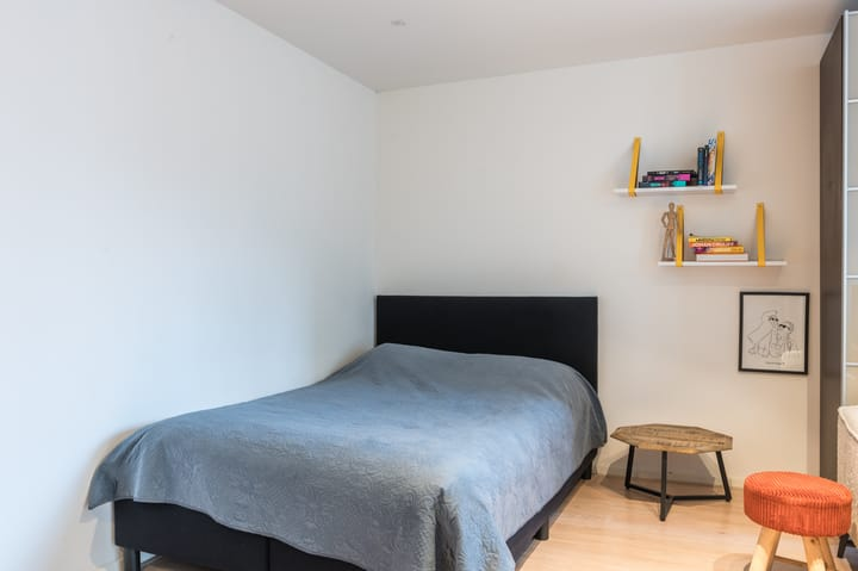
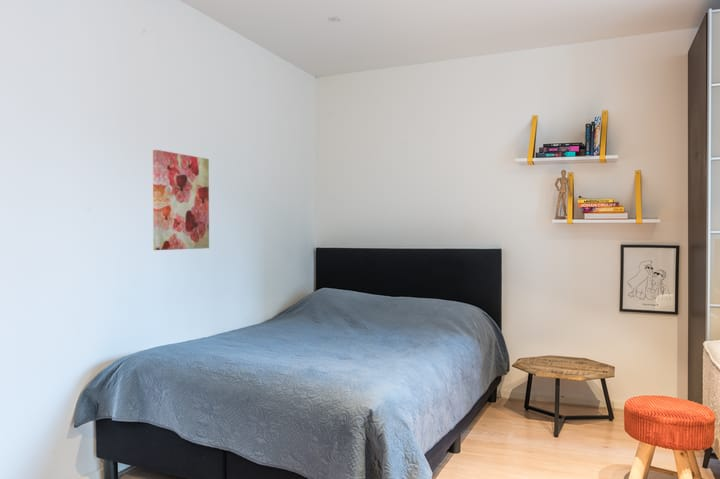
+ wall art (182, 202)
